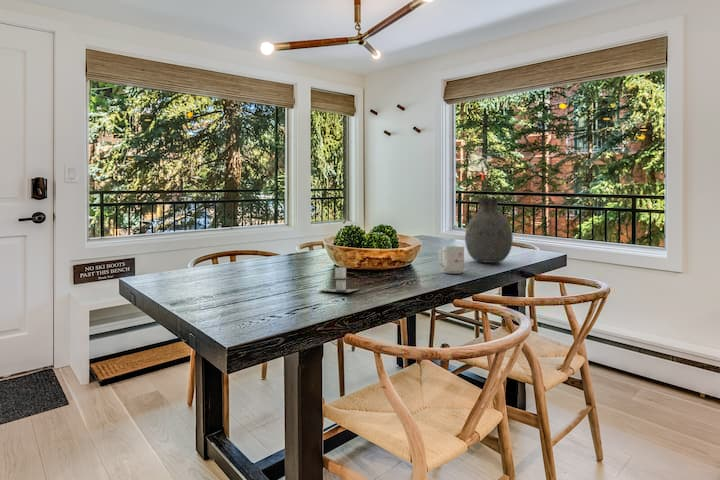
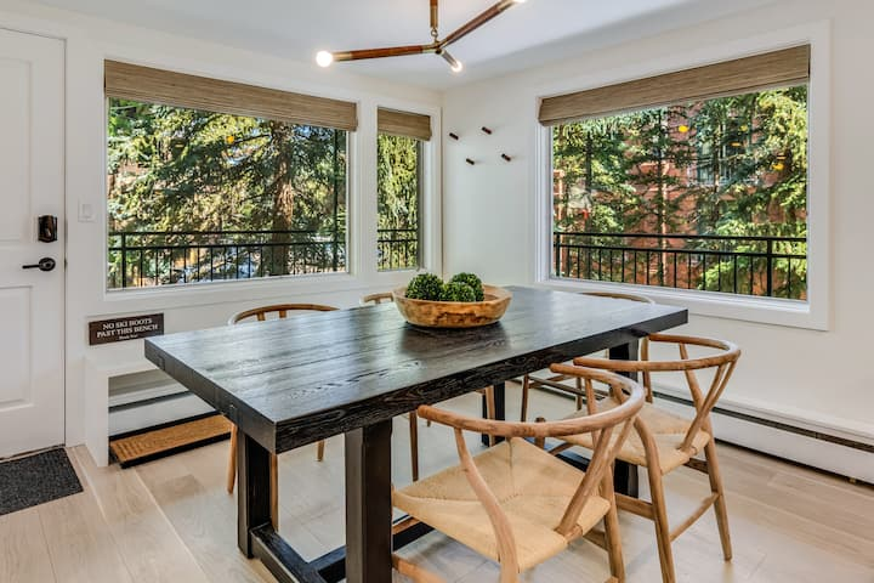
- architectural model (340, 278)
- mug (450, 259)
- vase (488, 230)
